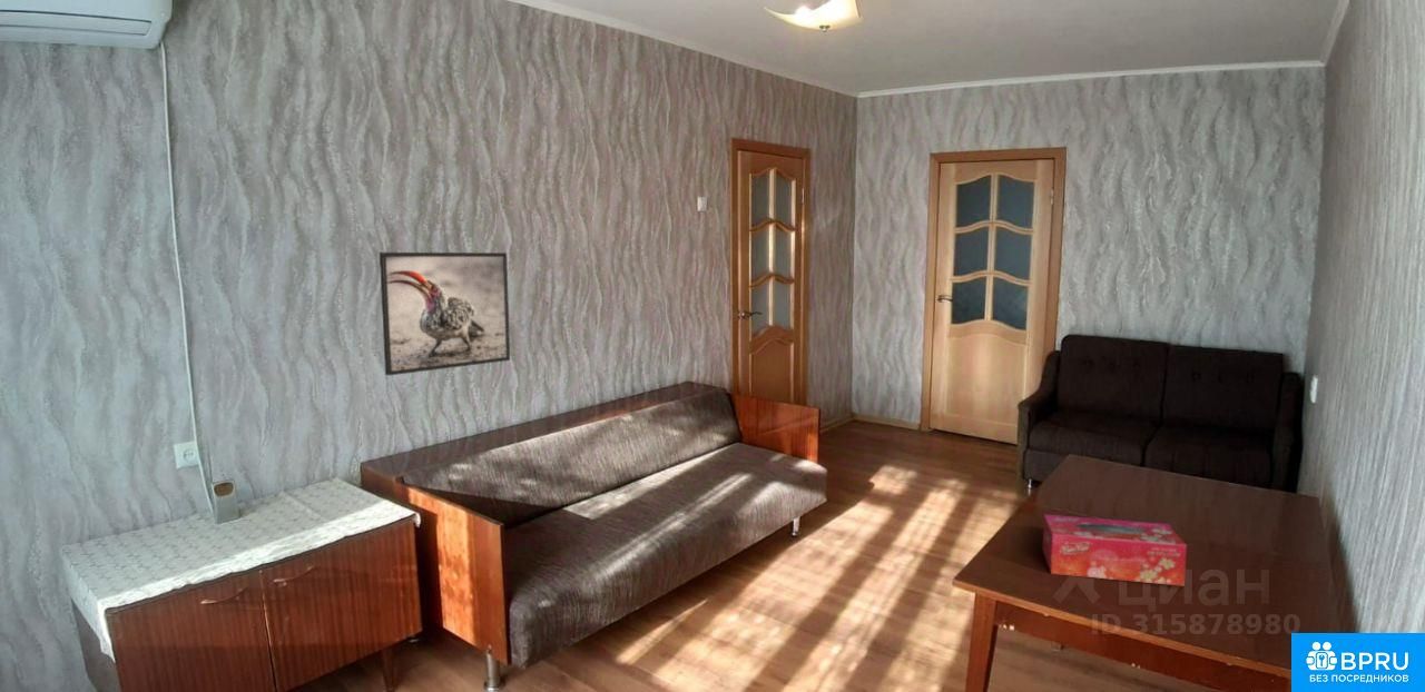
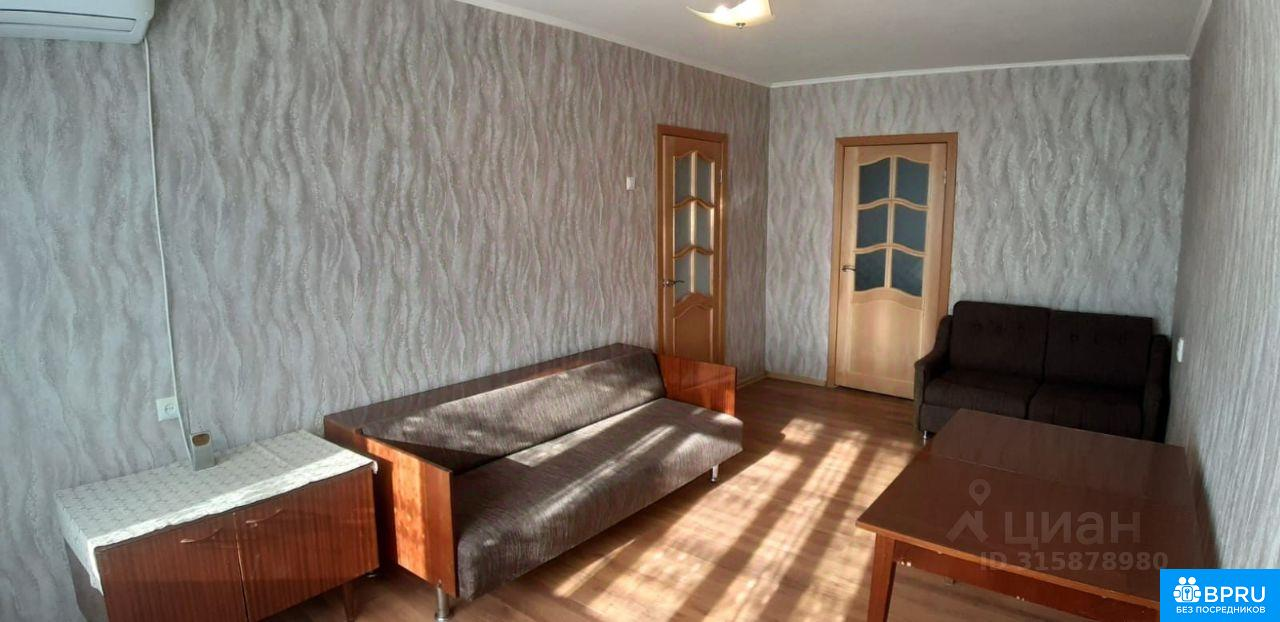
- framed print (449, 310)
- tissue box (1110, 547)
